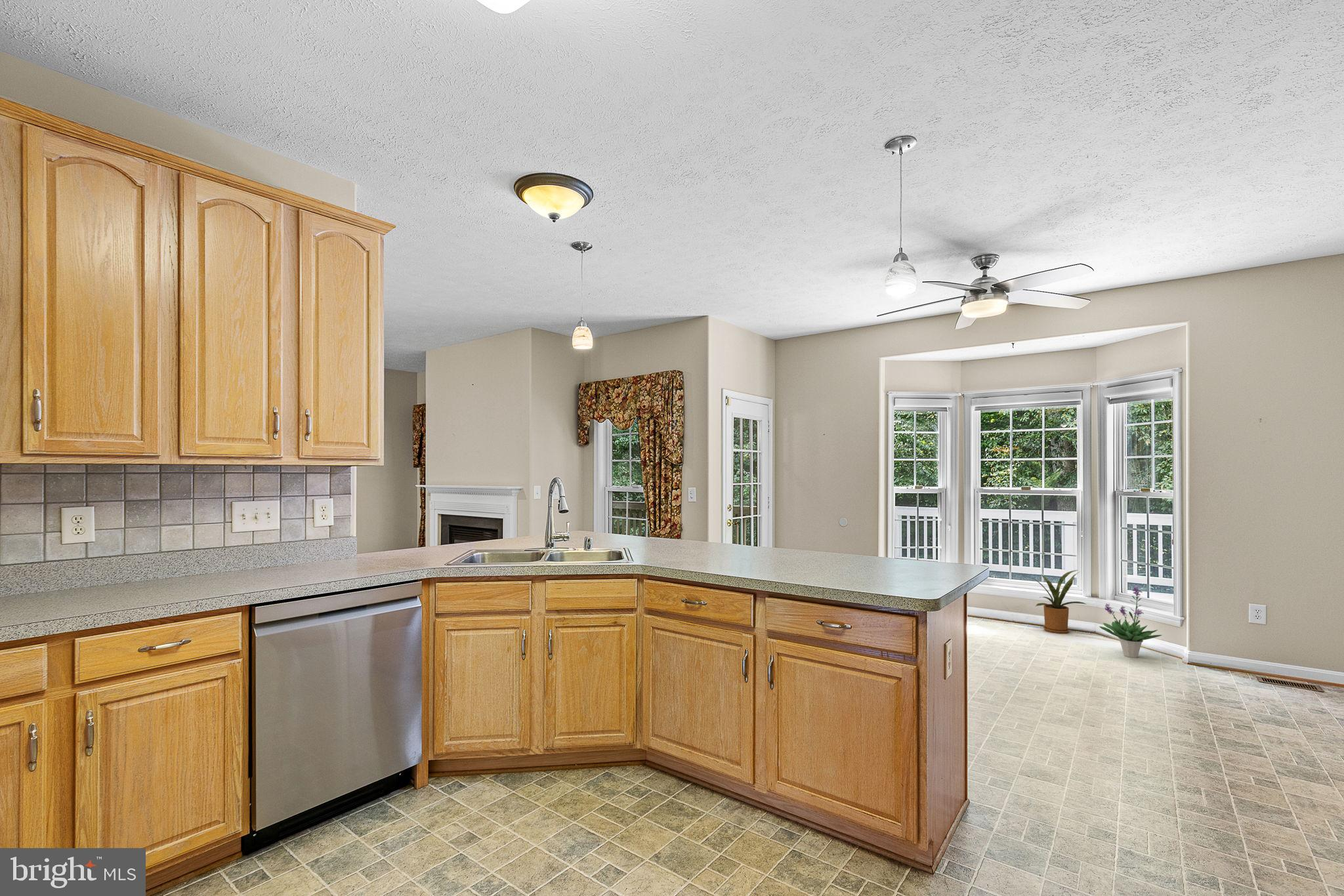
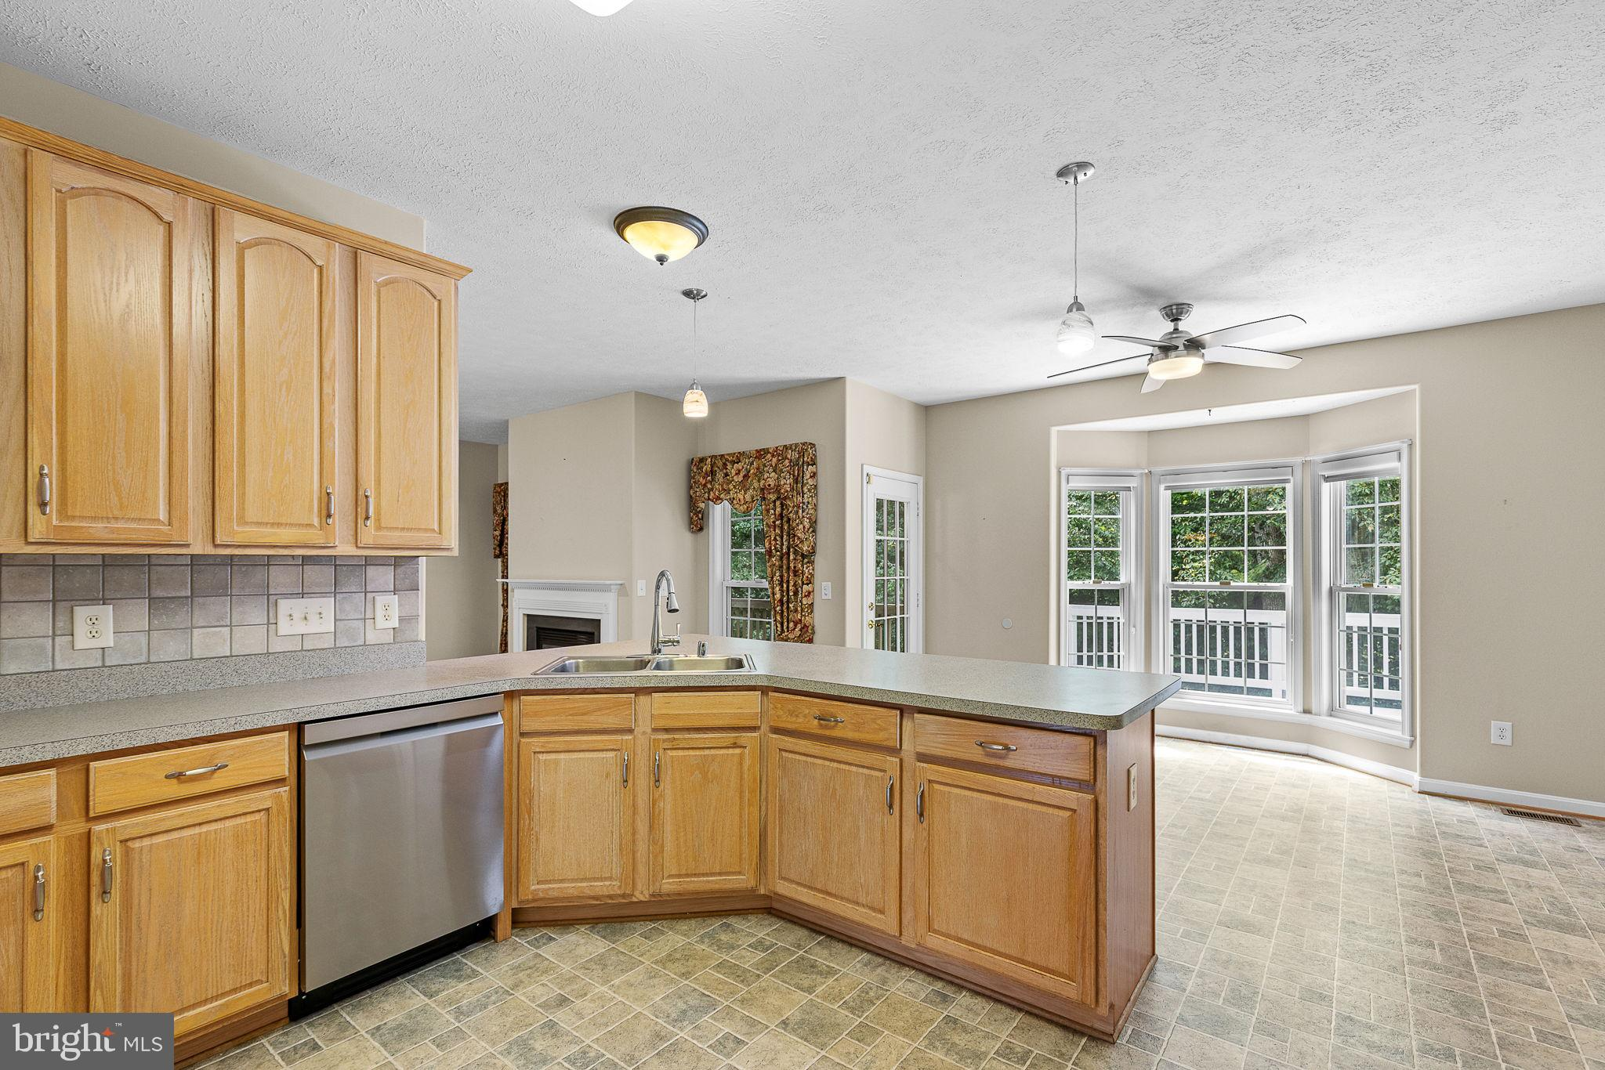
- house plant (1055, 599)
- potted plant (1129, 622)
